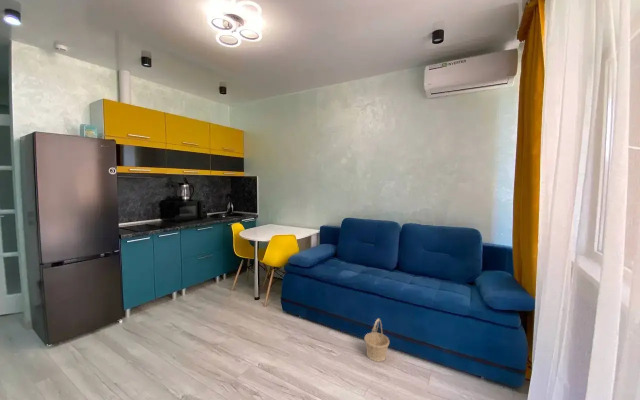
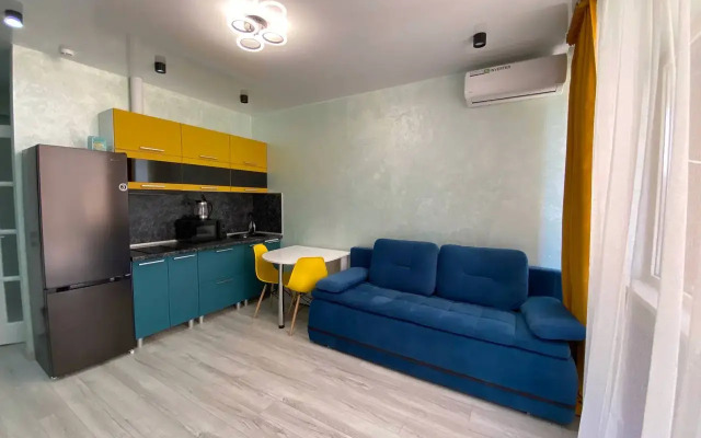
- basket (376, 337)
